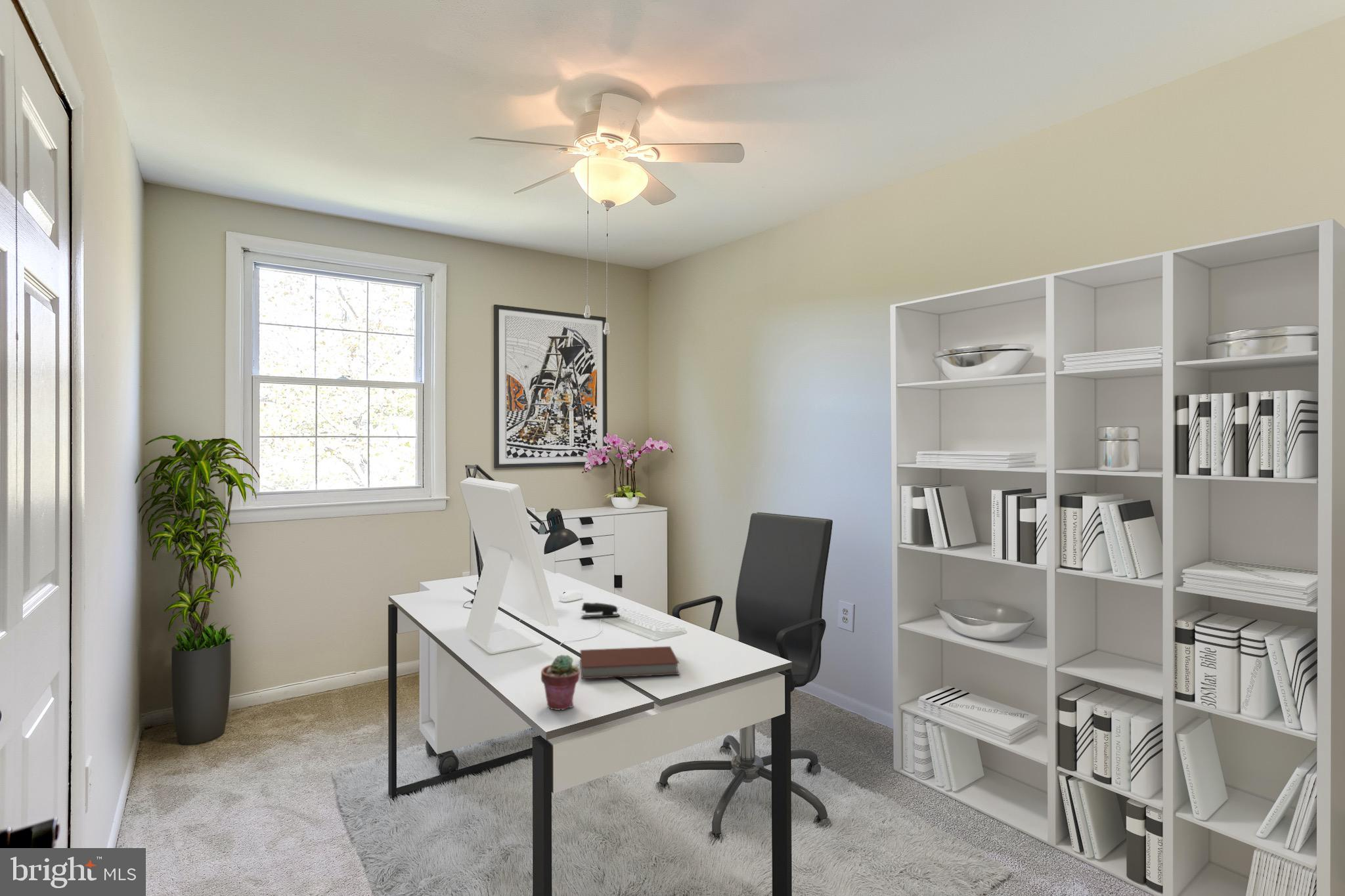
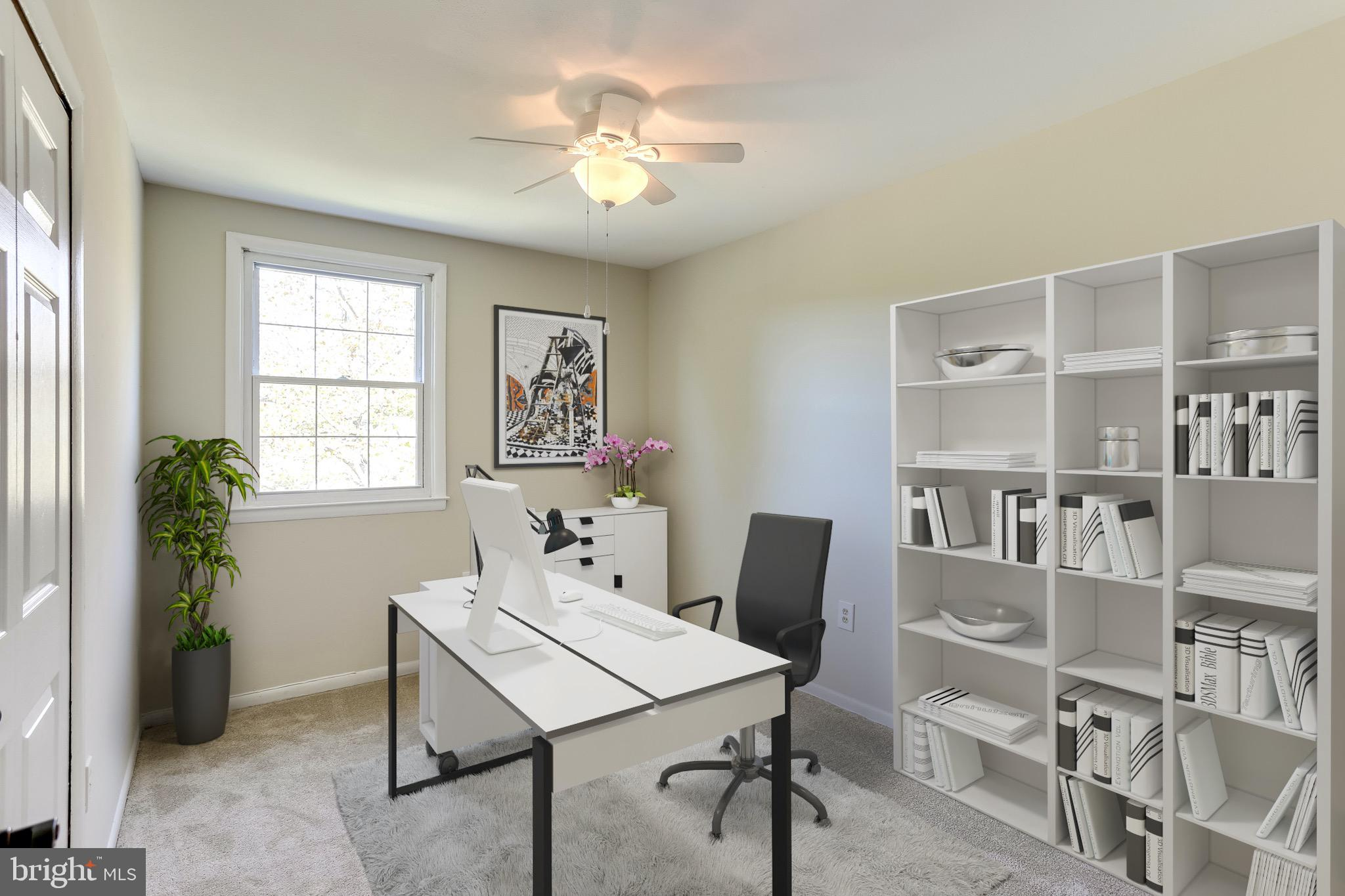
- potted succulent (560, 680)
- book (628, 661)
- stapler (600, 609)
